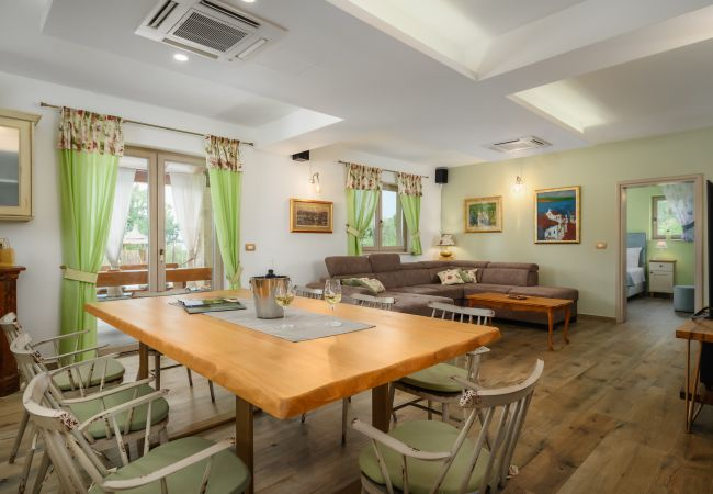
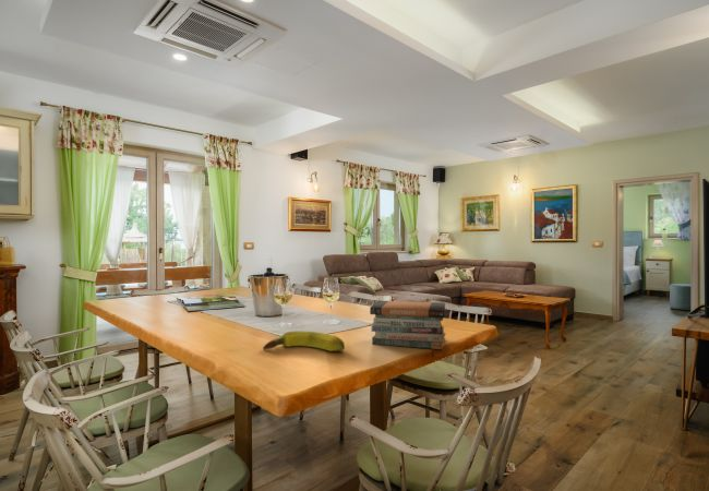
+ fruit (308, 342)
+ book stack (408, 323)
